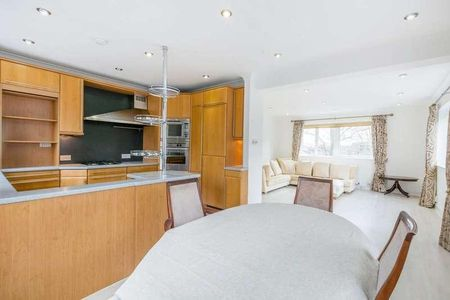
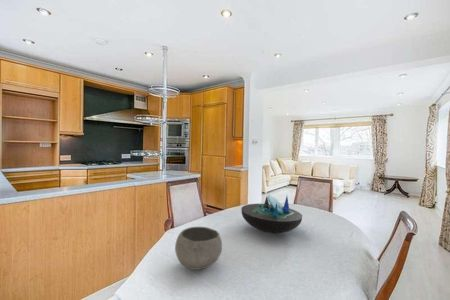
+ bowl (198, 249)
+ decorative bowl (270, 212)
